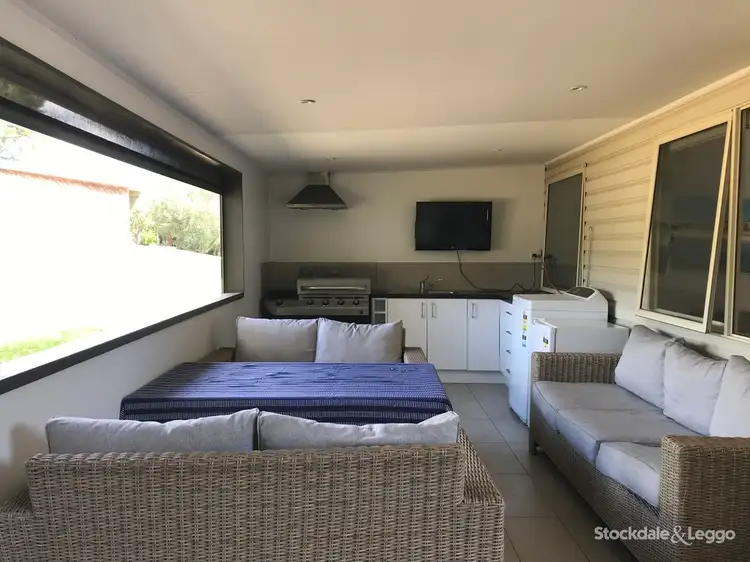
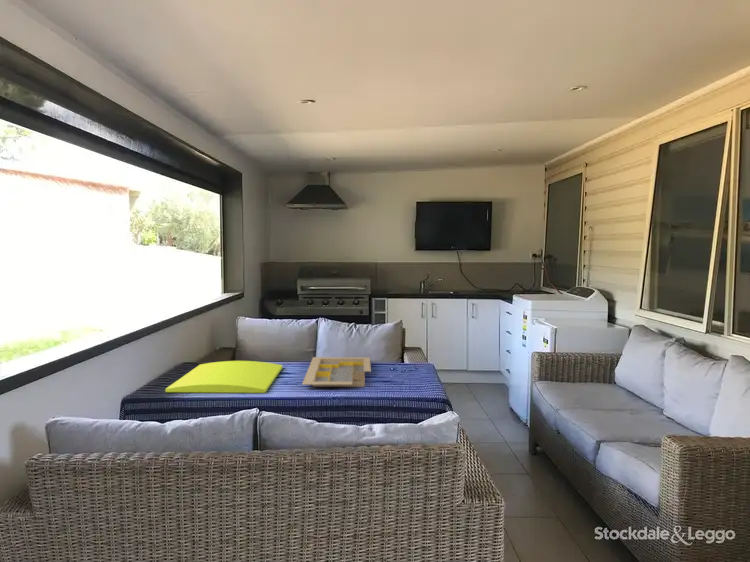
+ serving tray (339, 371)
+ cushion (229, 375)
